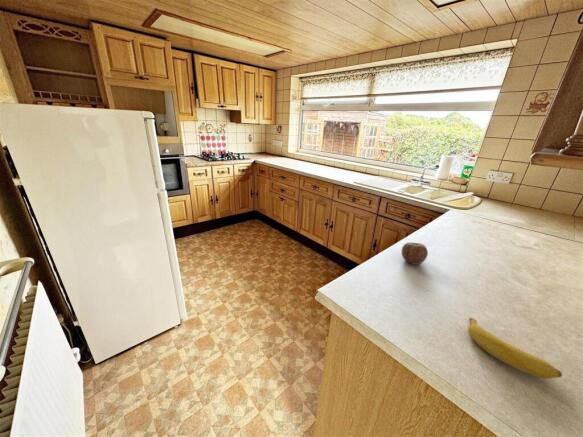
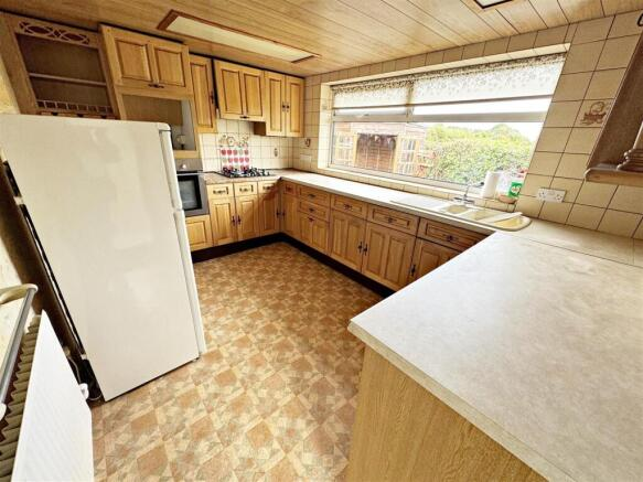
- banana (509, 346)
- apple (414, 252)
